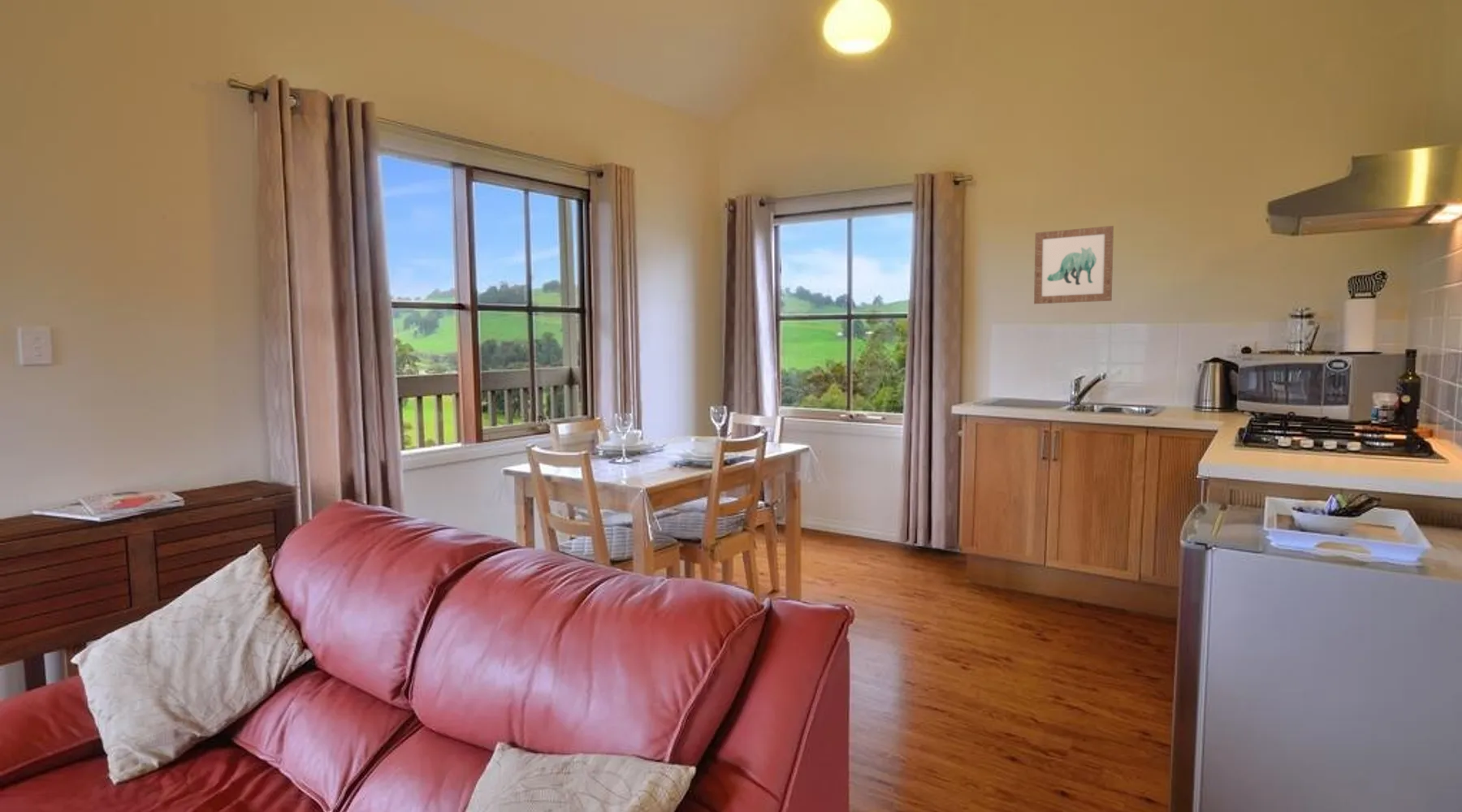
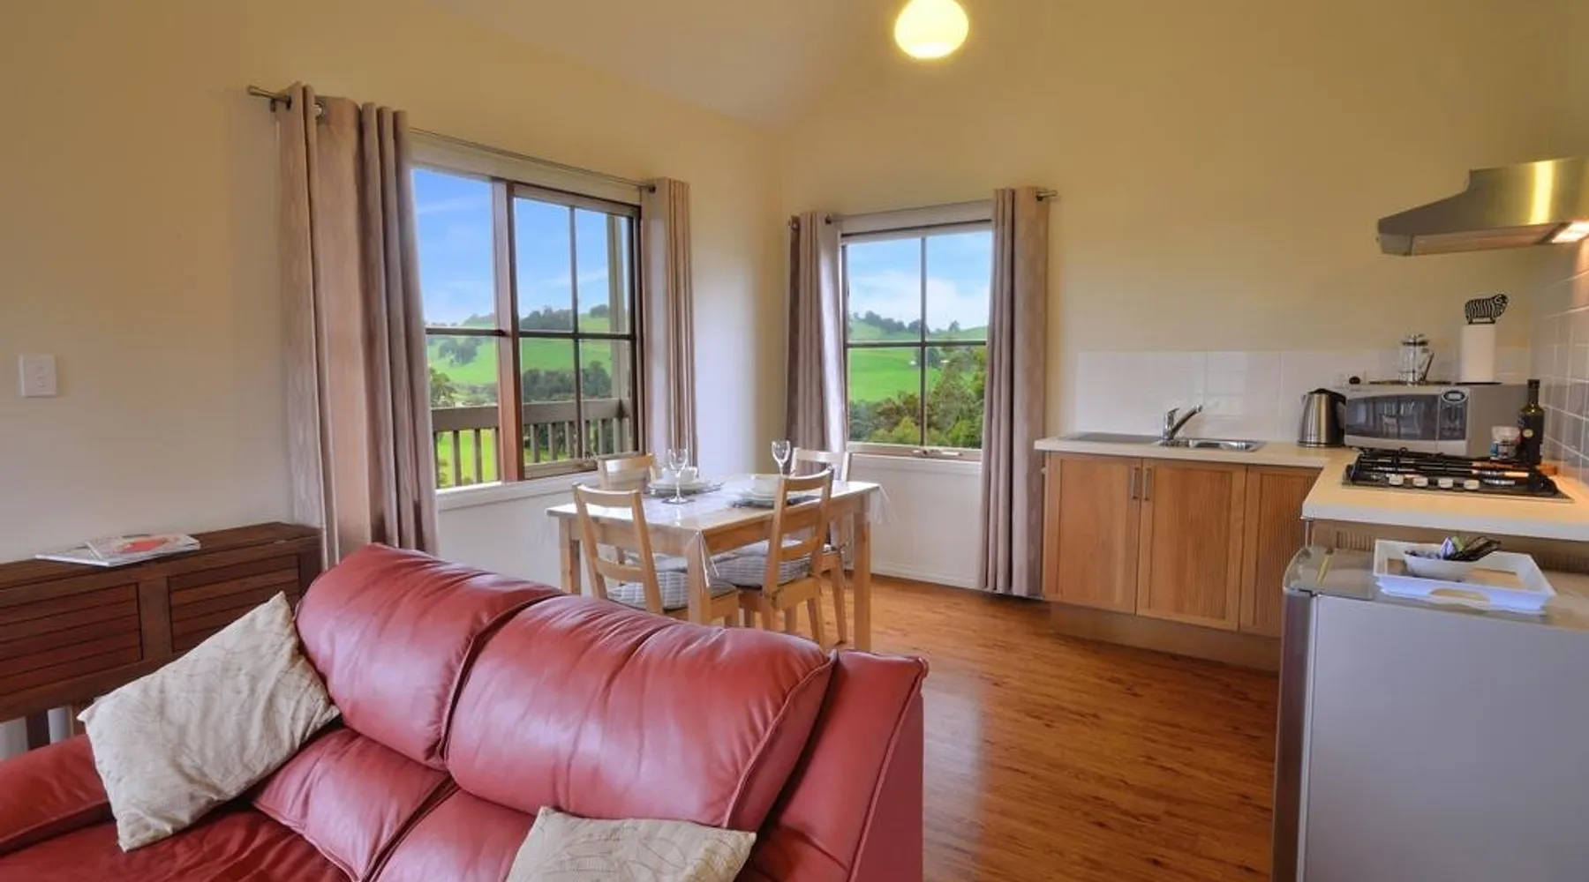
- wall art (1072, 266)
